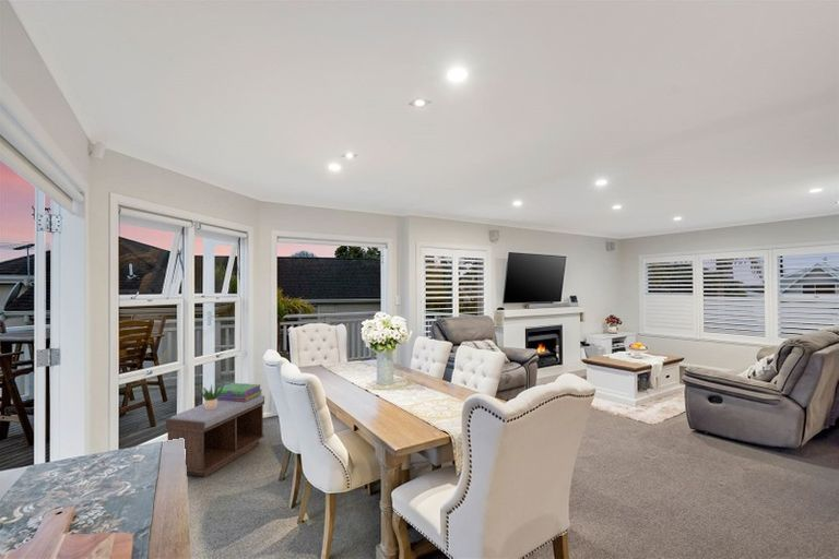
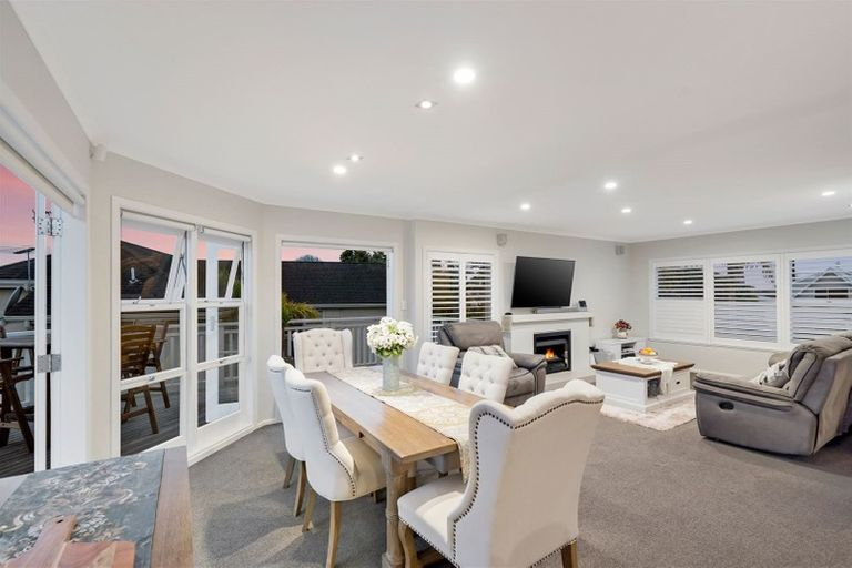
- potted plant (211, 393)
- stack of books (238, 391)
- bench (220, 430)
